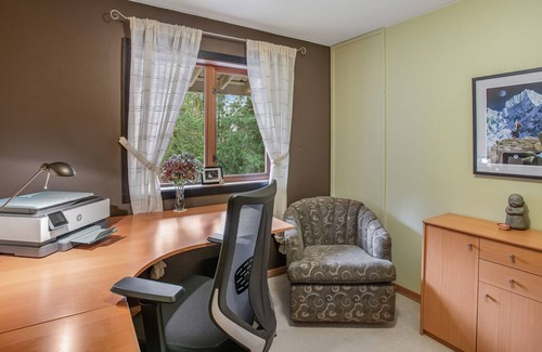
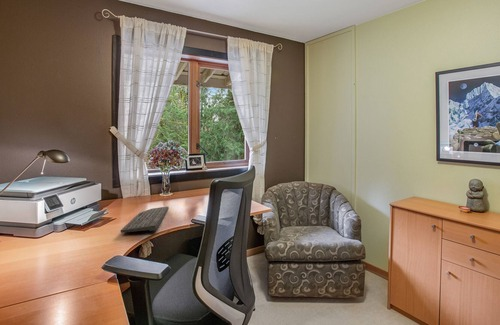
+ keyboard (148, 217)
